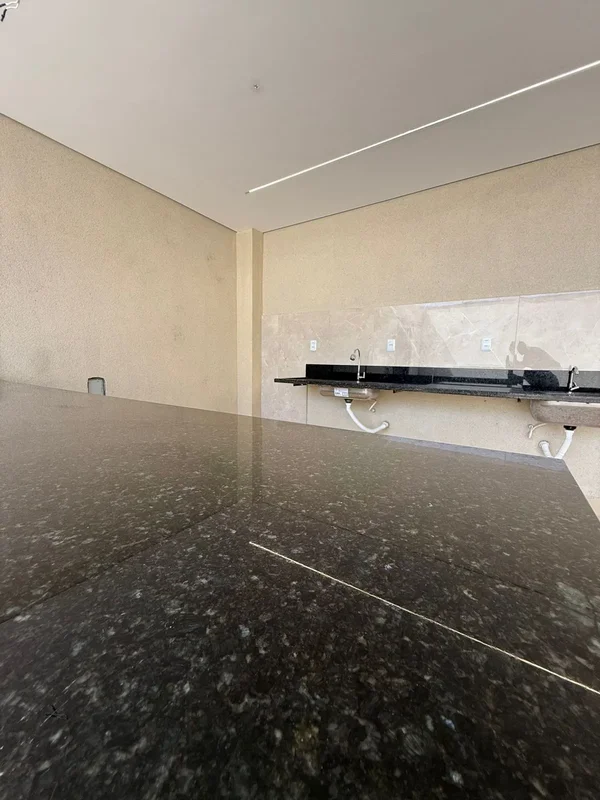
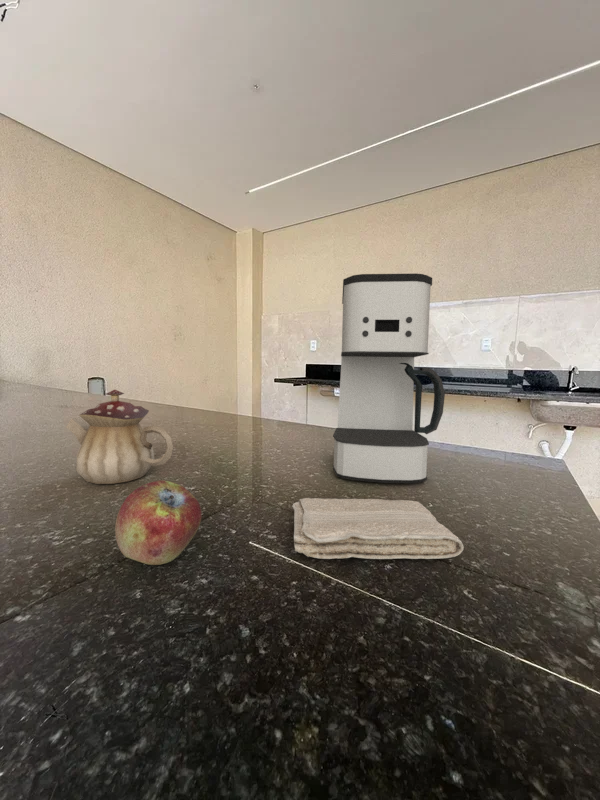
+ coffee maker (387, 377)
+ washcloth (367, 523)
+ teapot (120, 432)
+ fruit (159, 521)
